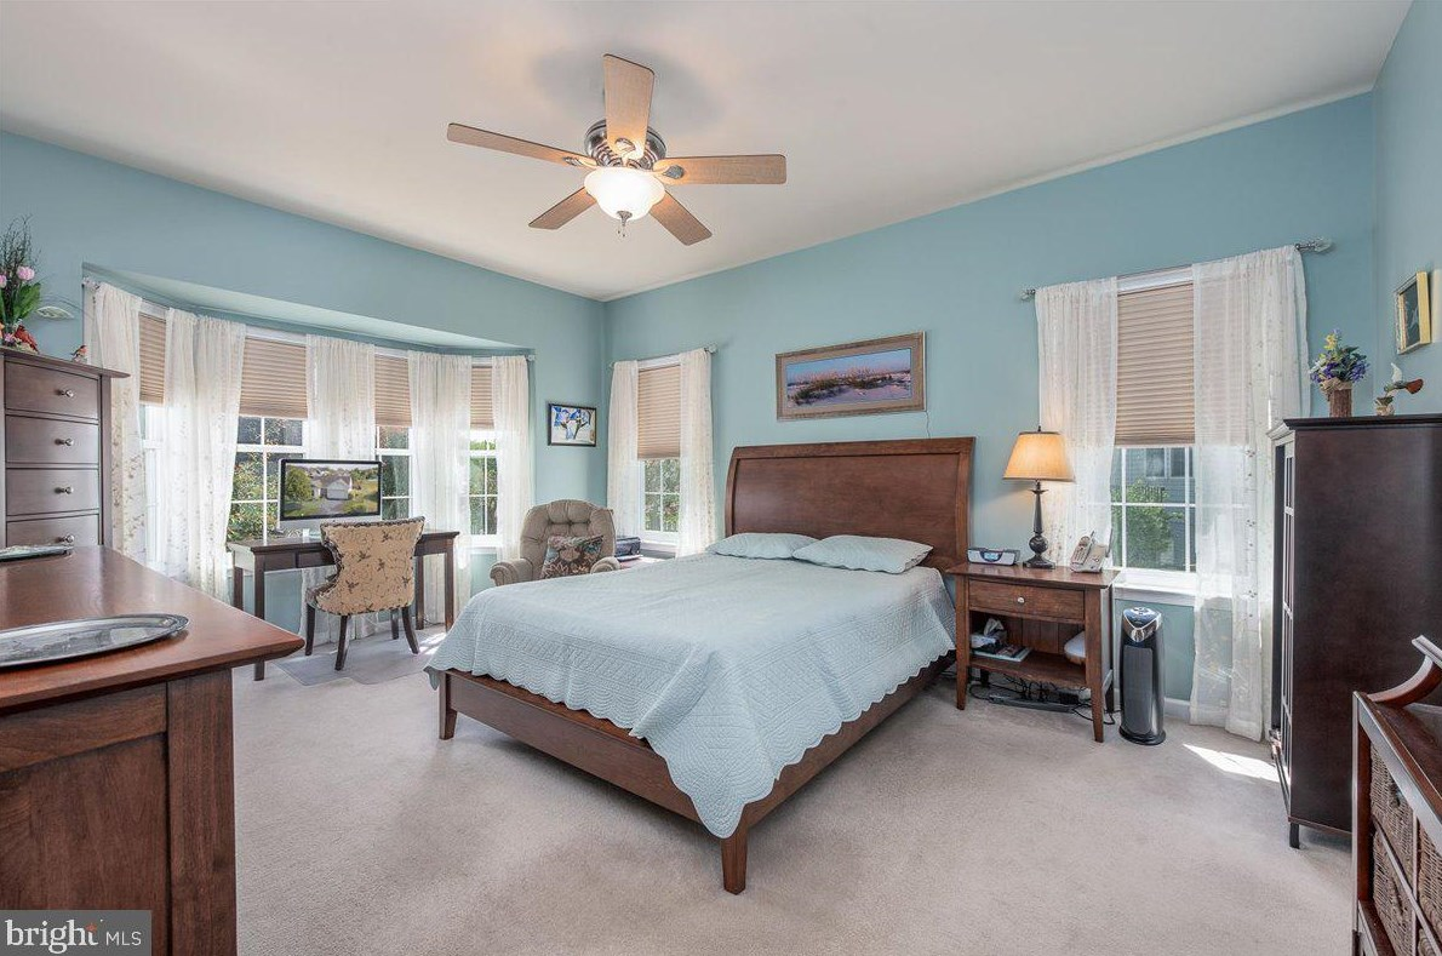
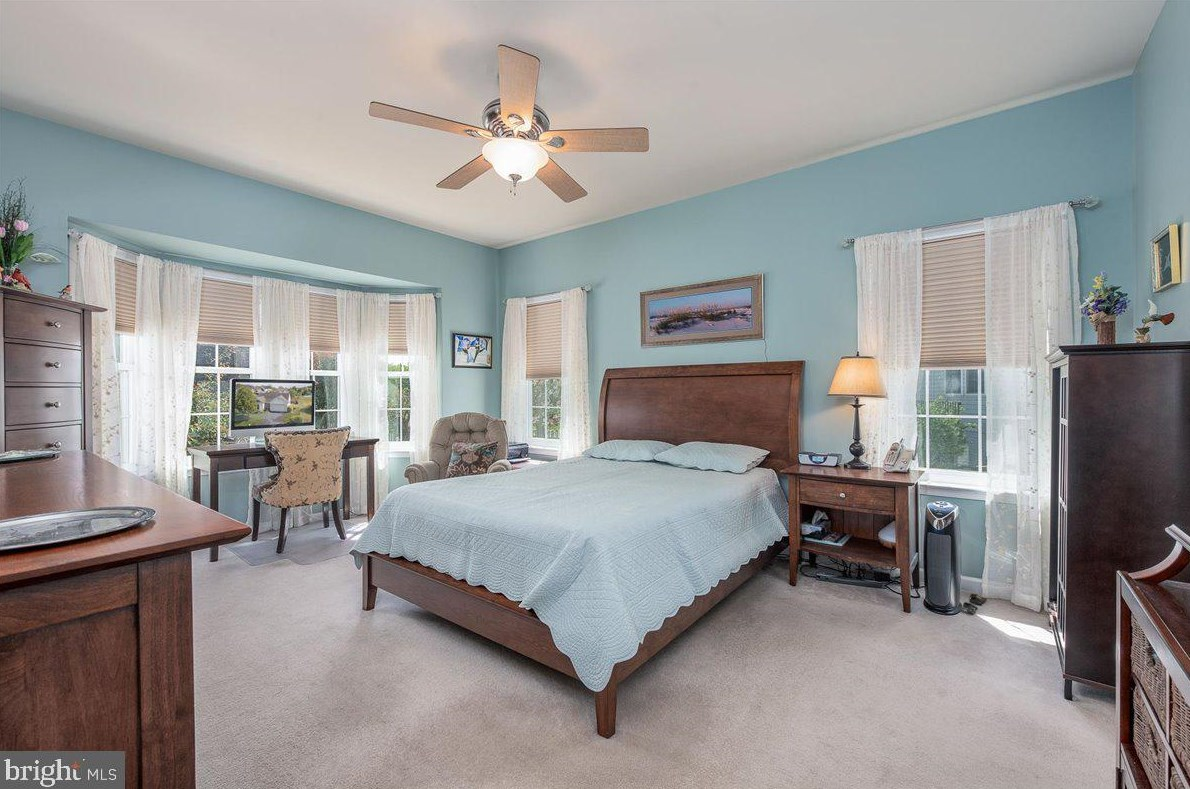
+ shoe (973, 602)
